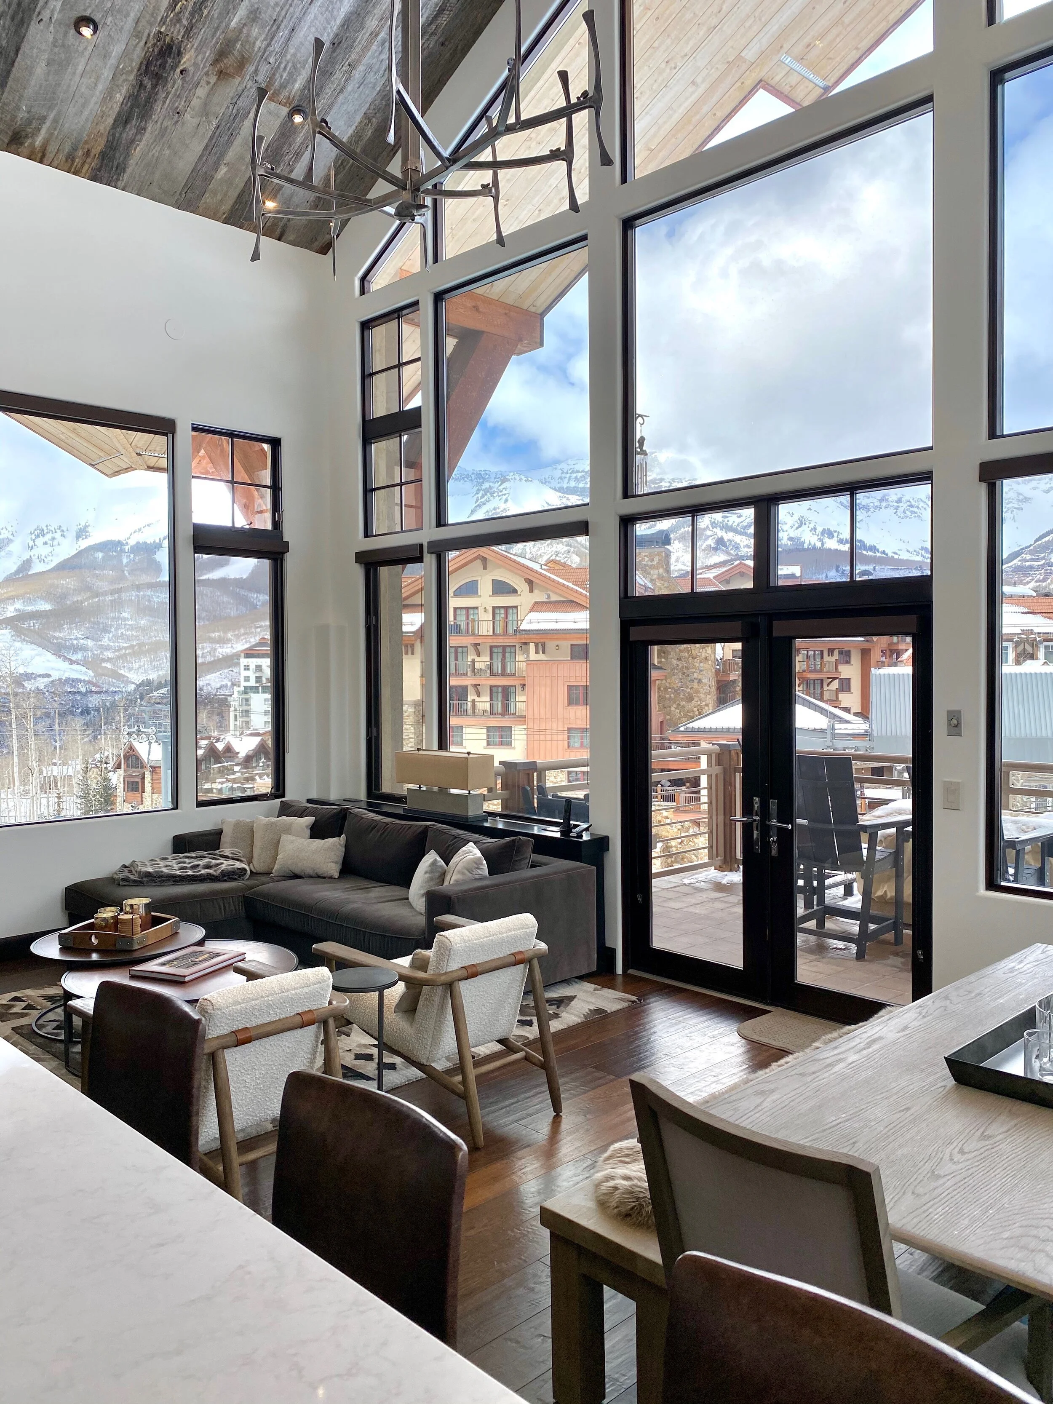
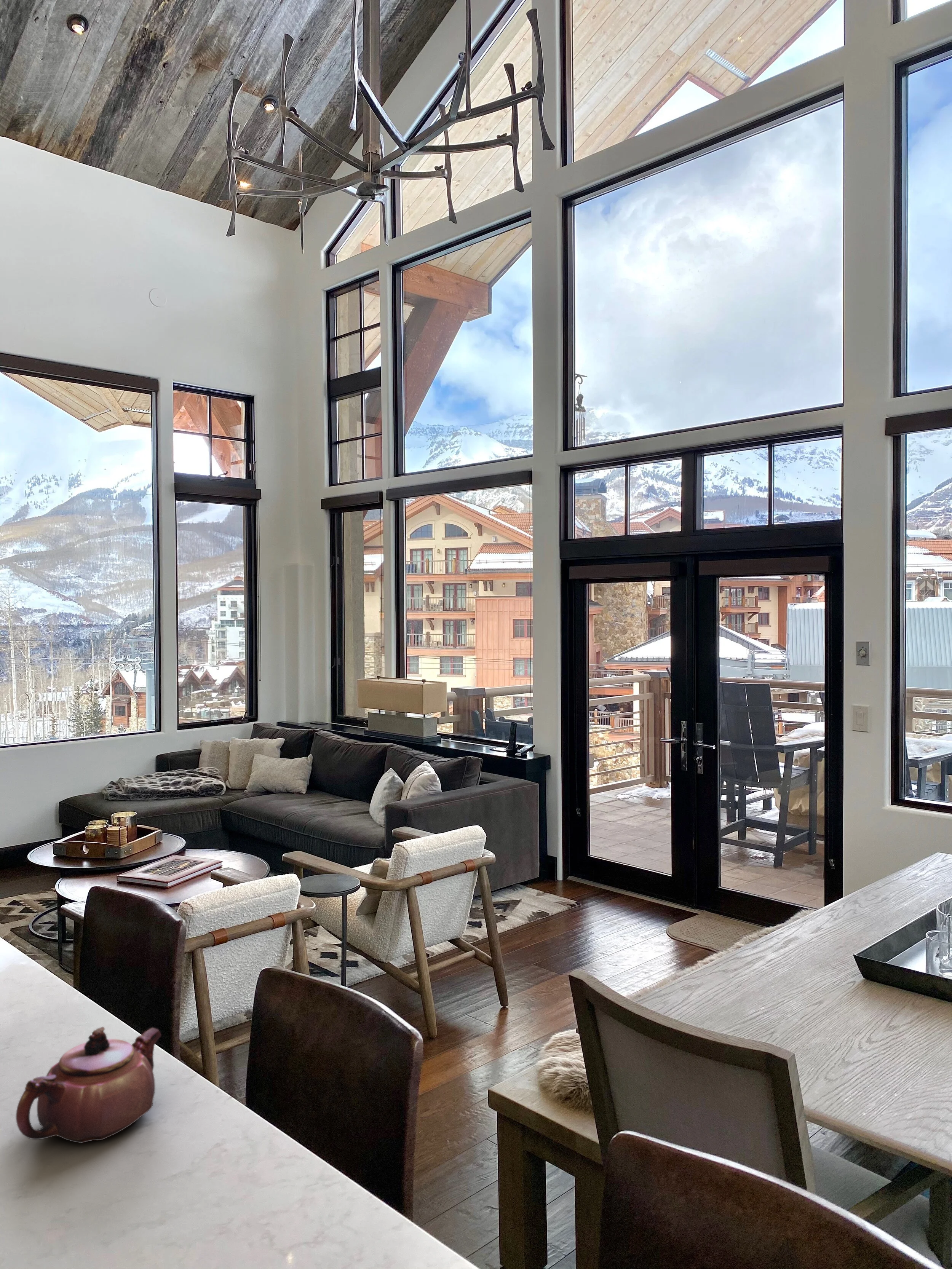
+ teapot (93, 1076)
